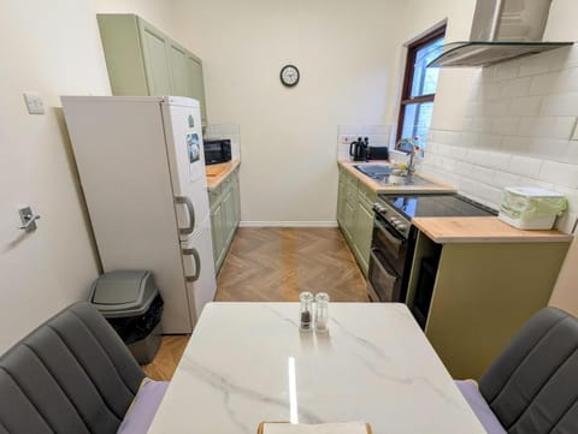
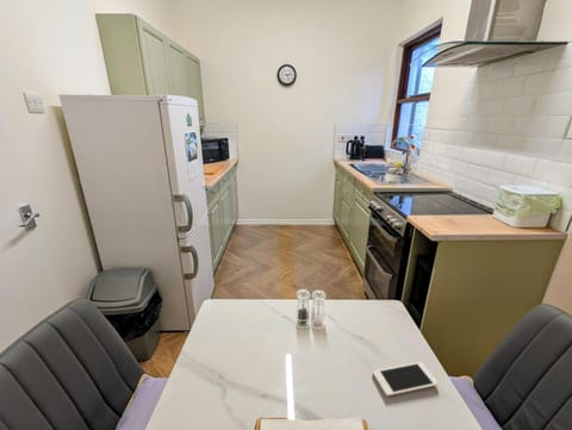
+ cell phone (404, 378)
